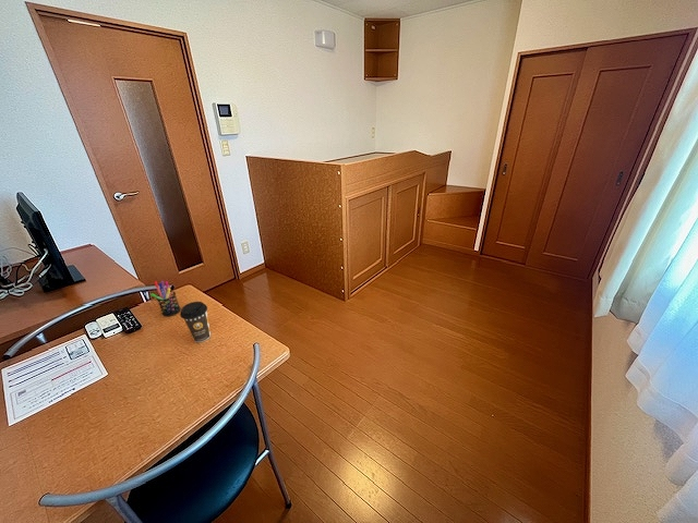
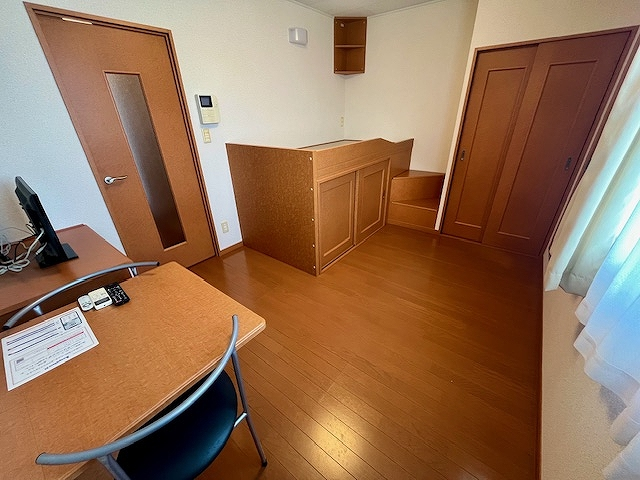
- pen holder (164, 297)
- coffee cup (197, 321)
